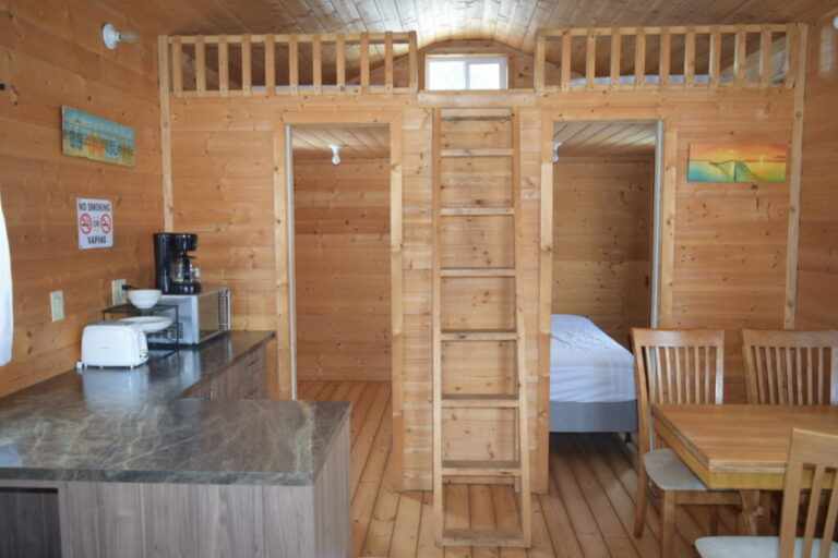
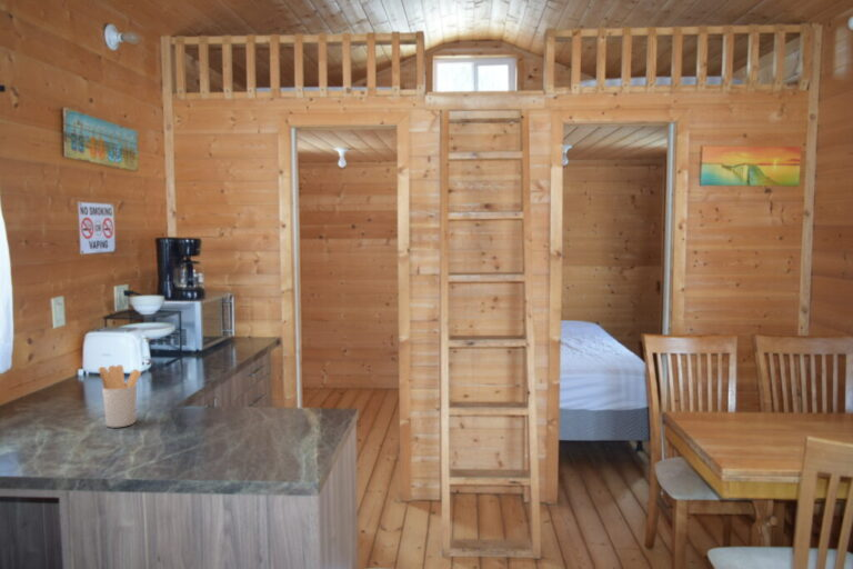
+ utensil holder (117, 393)
